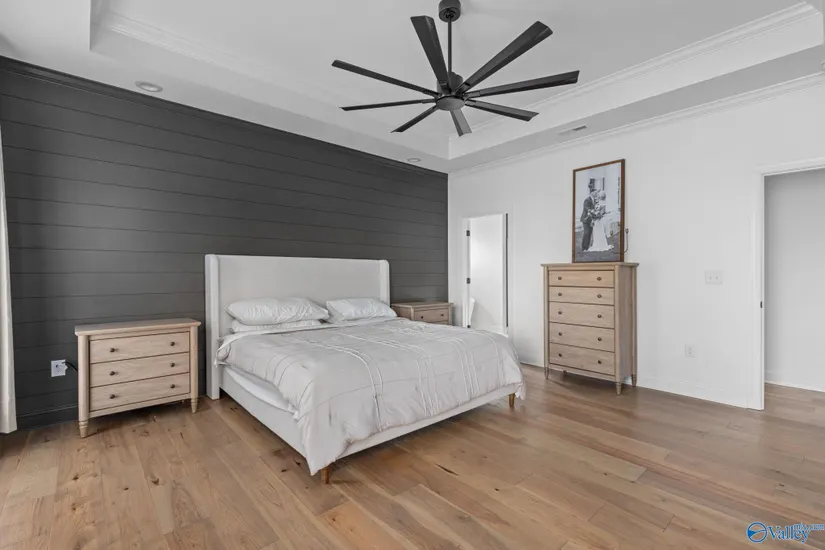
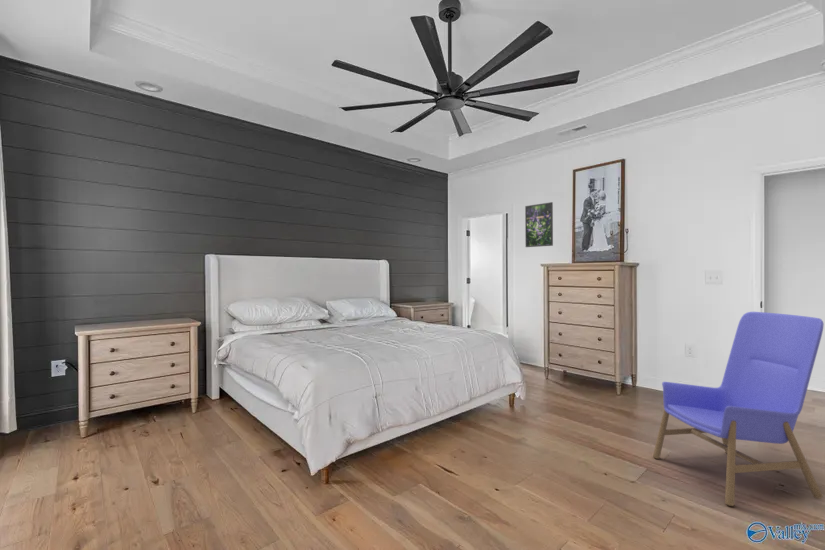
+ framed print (538, 225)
+ armchair (740, 395)
